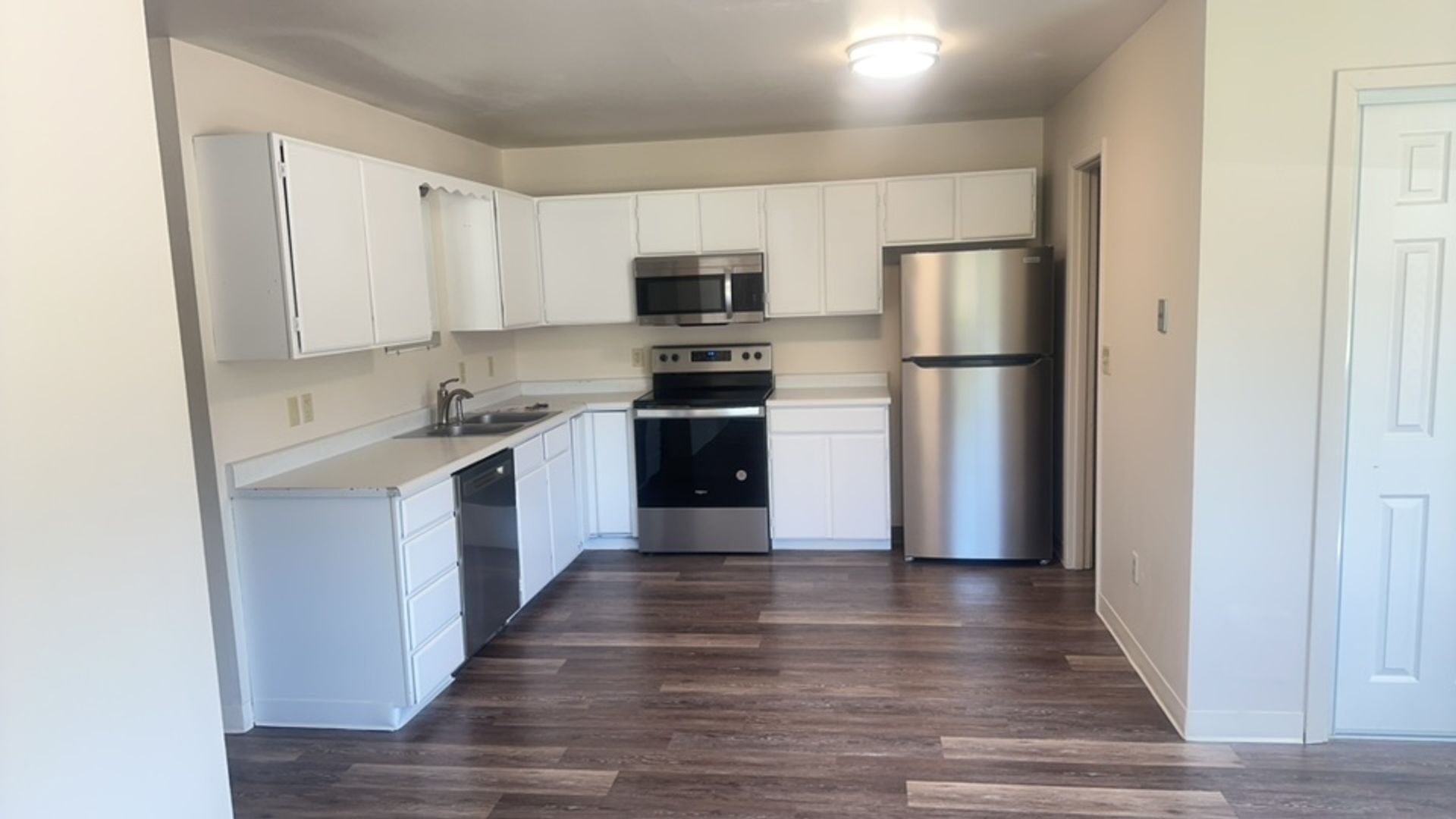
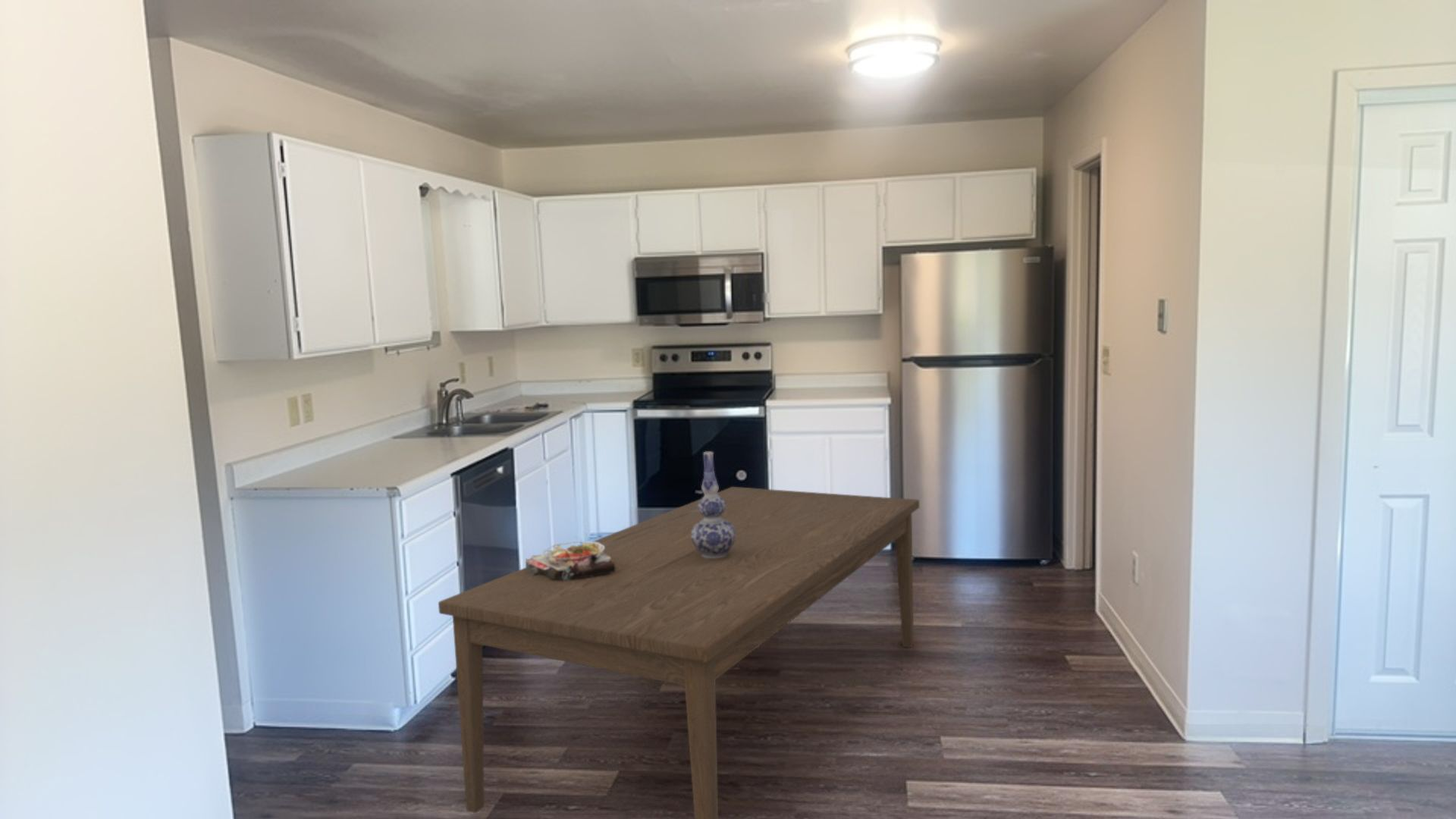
+ food plate (570, 557)
+ vase (711, 503)
+ dining table (726, 629)
